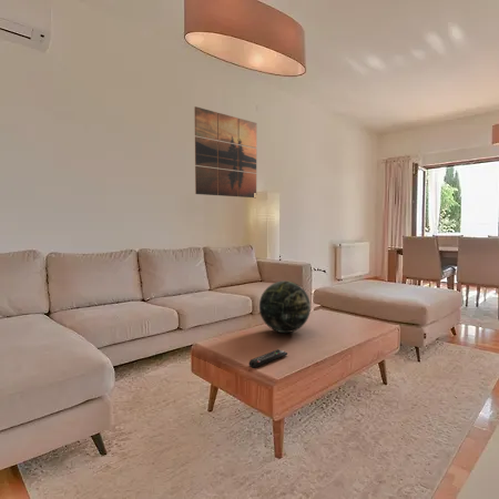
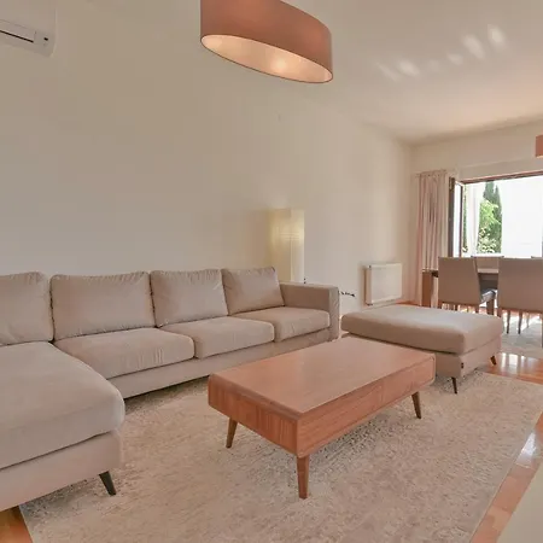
- wall art (227, 155)
- decorative orb (284, 306)
- remote control (268, 357)
